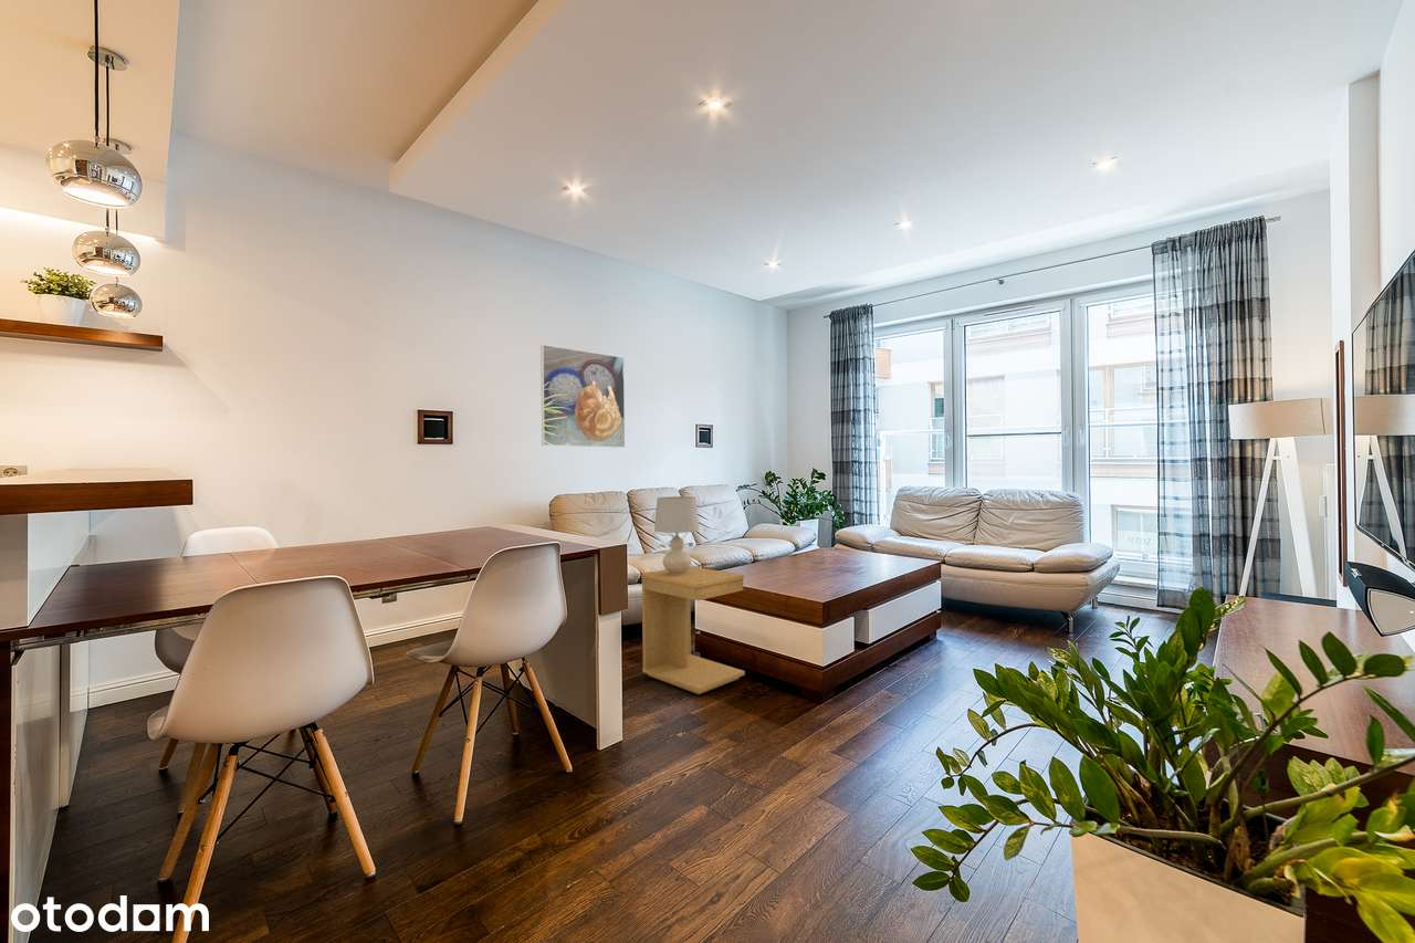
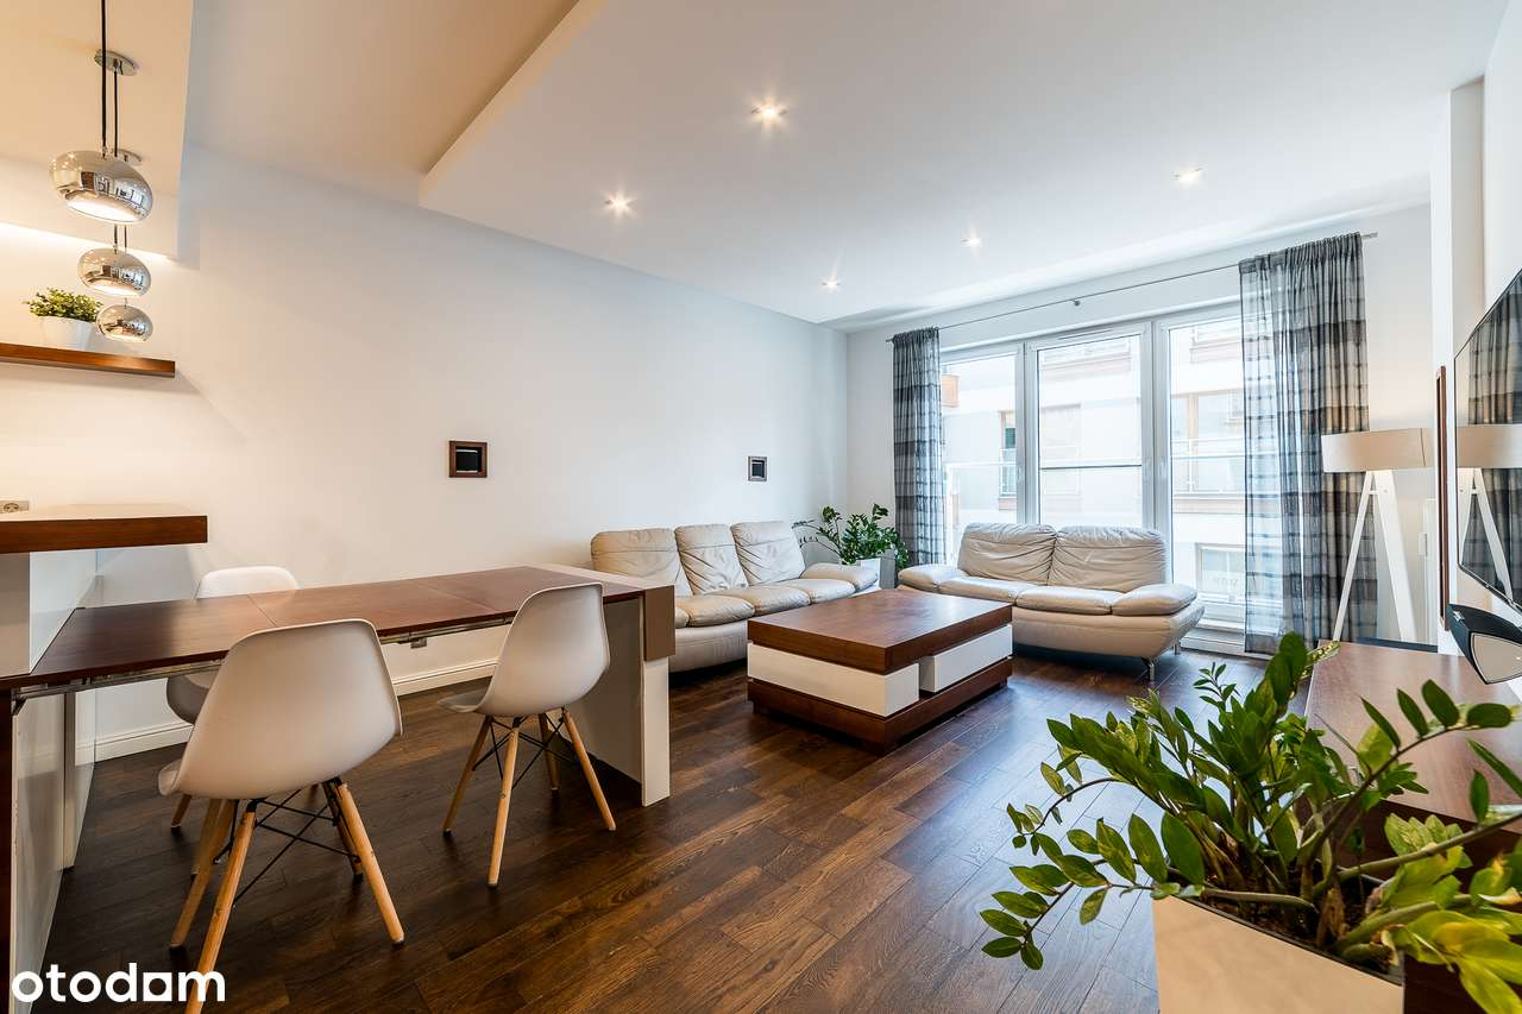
- side table (690, 627)
- table lamp (677, 535)
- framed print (585, 398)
